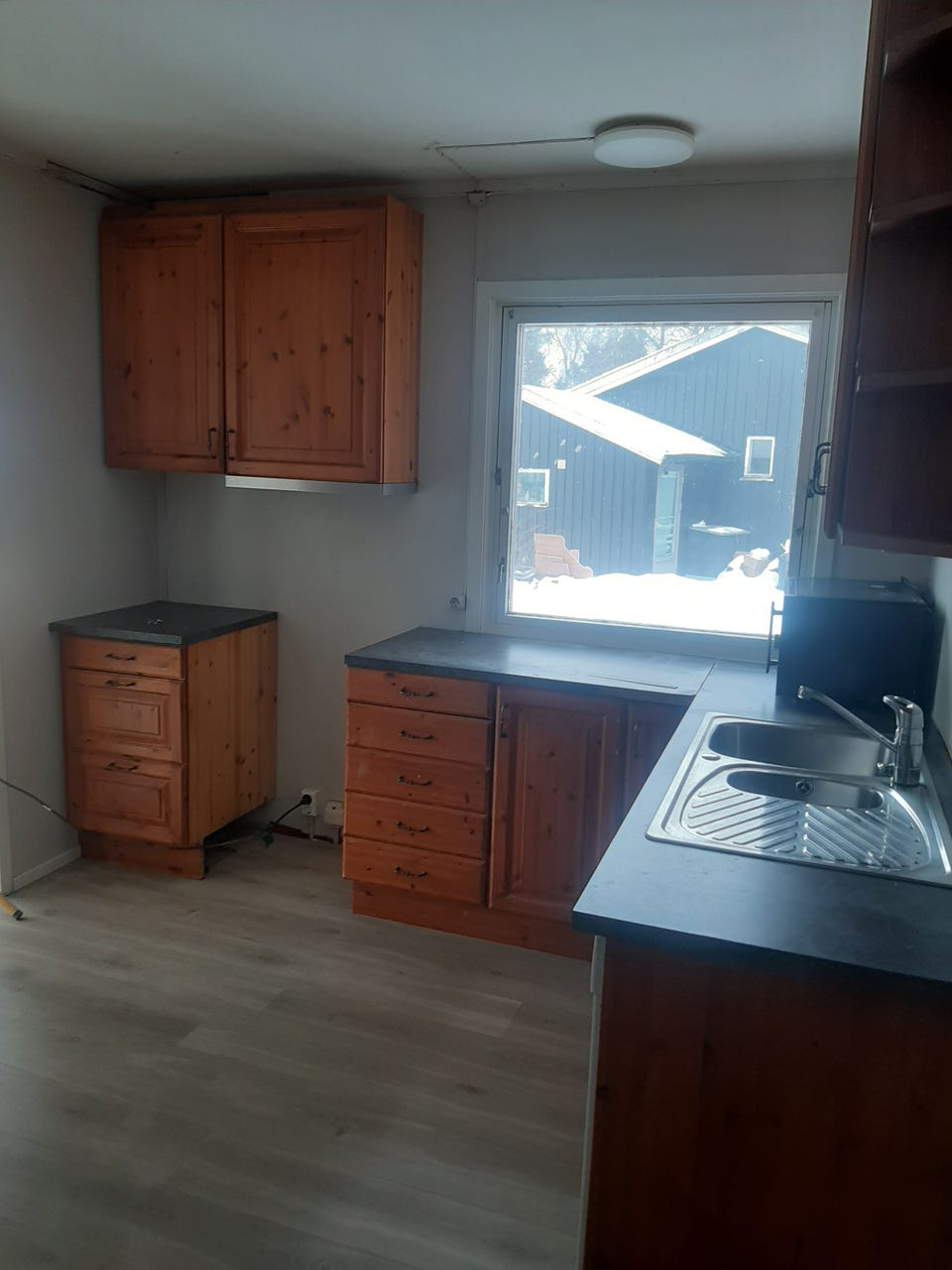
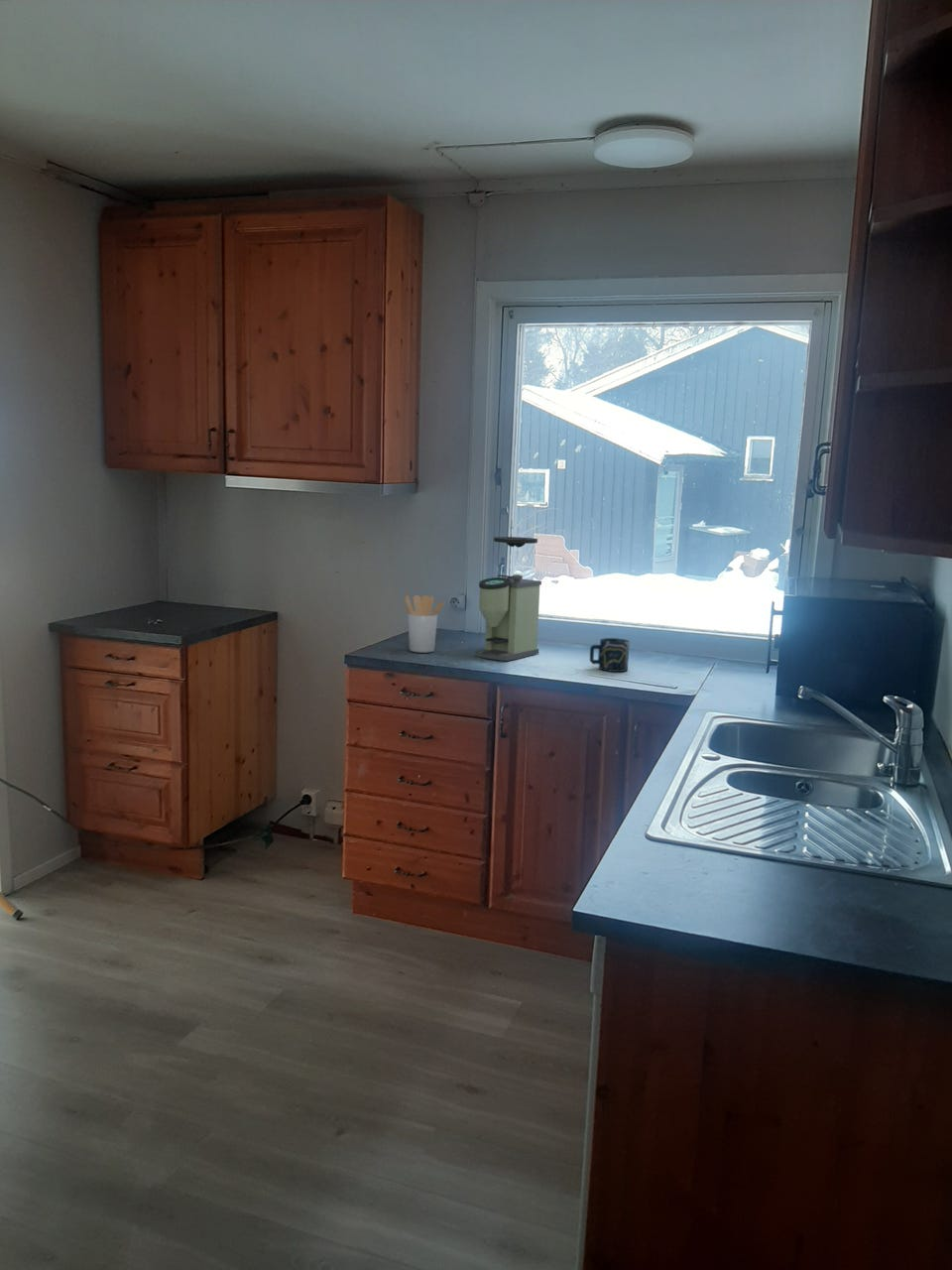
+ utensil holder (422, 622)
+ coffee grinder (509, 596)
+ cup (609, 654)
